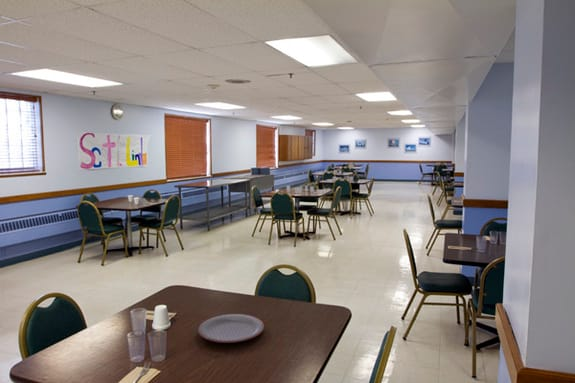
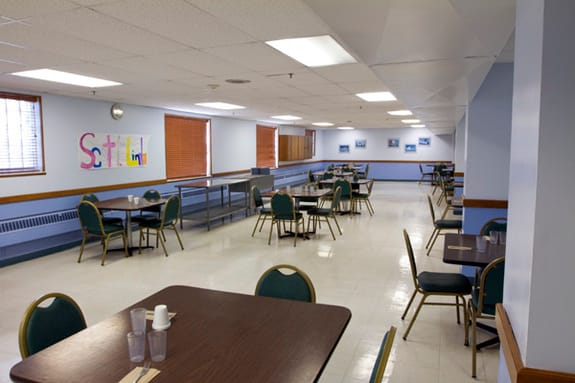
- plate (231, 329)
